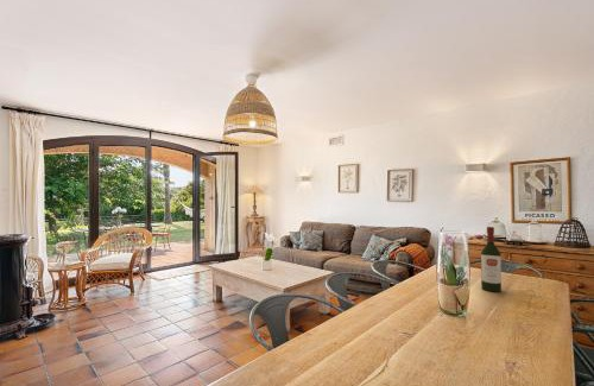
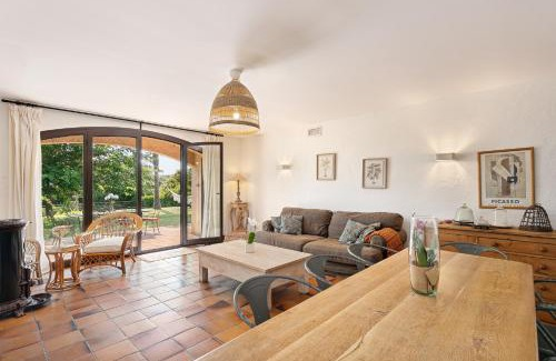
- wine bottle (491, 258)
